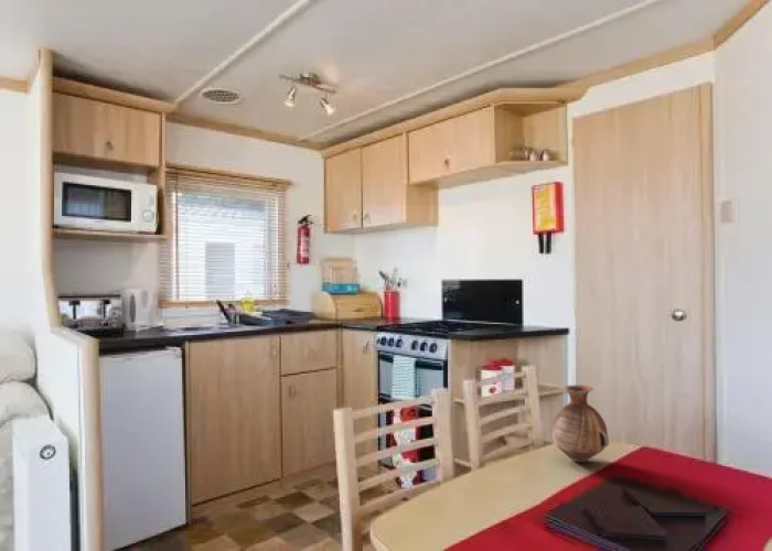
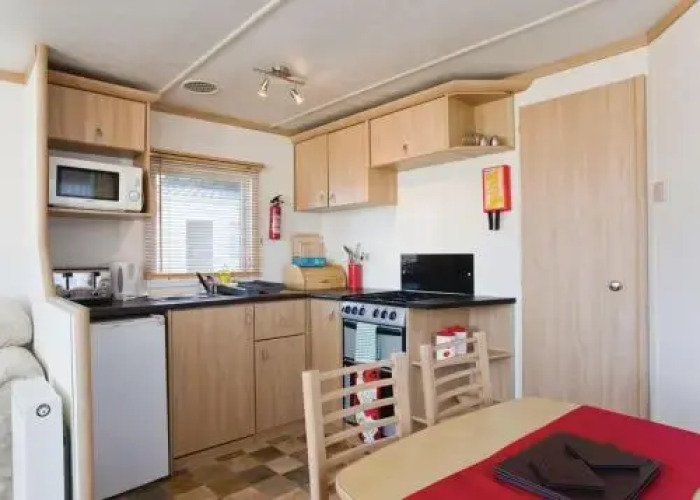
- vase (579, 423)
